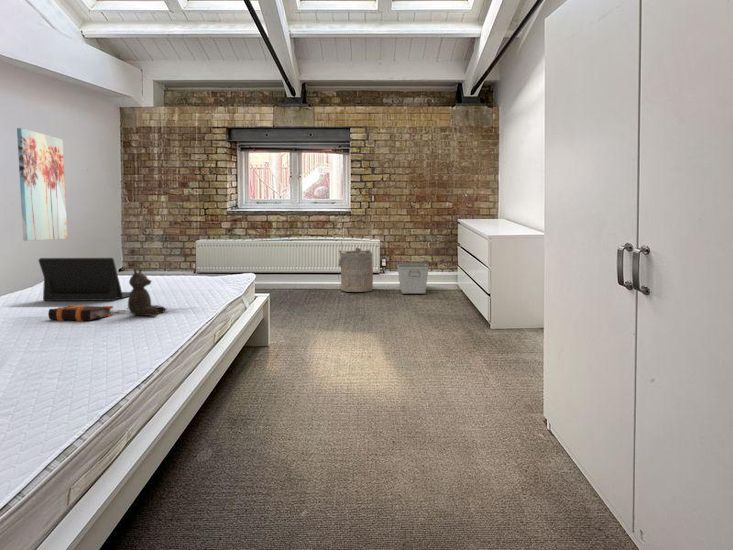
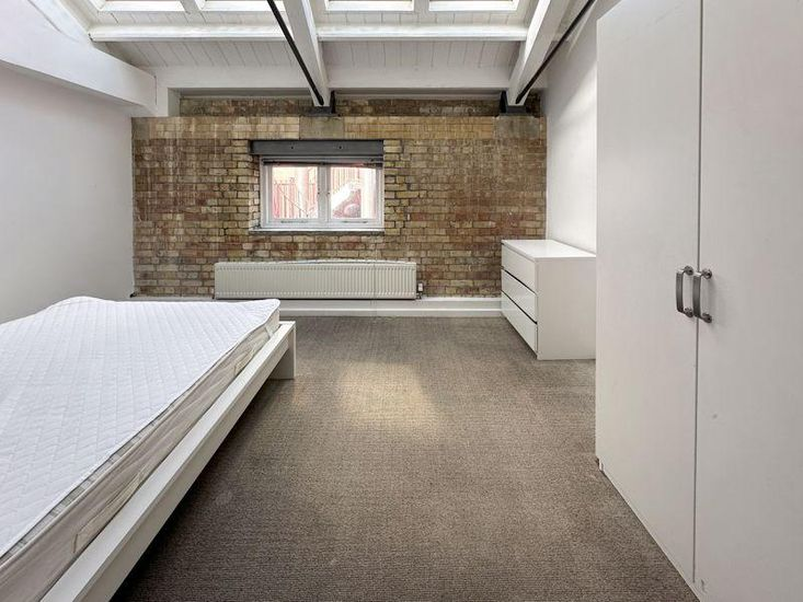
- laptop (92, 276)
- wall art (44, 187)
- storage bin (412, 277)
- teddy bear (145, 291)
- bible (83, 312)
- laundry hamper (355, 268)
